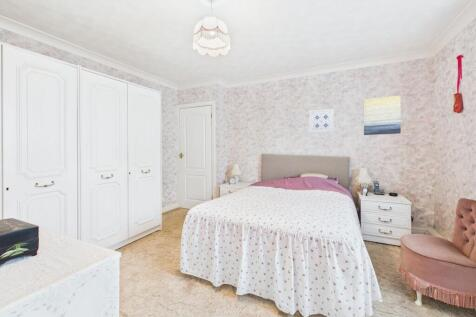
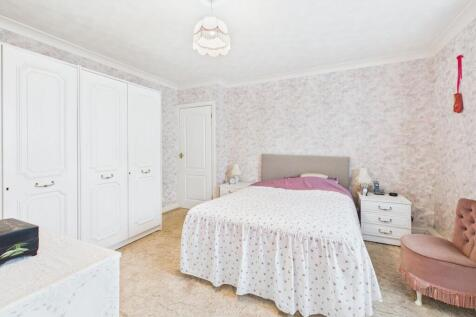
- wall art (321, 121)
- wall art (381, 116)
